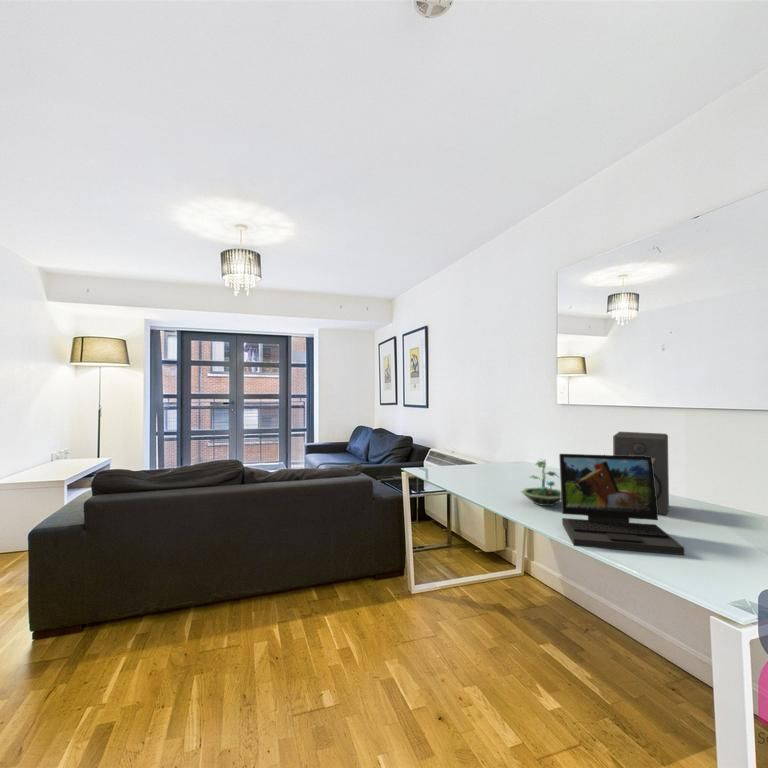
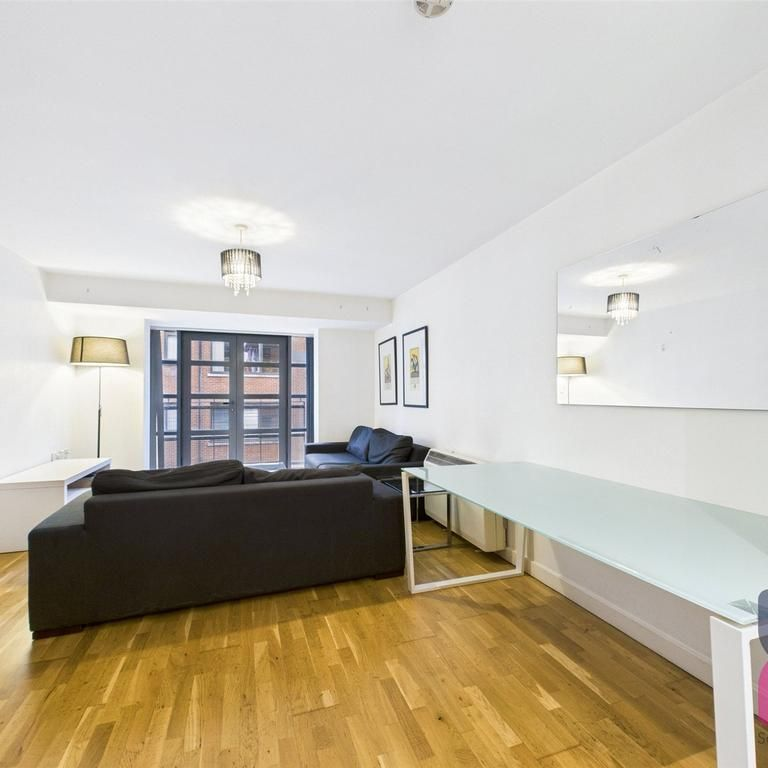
- laptop (614, 497)
- terrarium (544, 468)
- speaker (652, 467)
